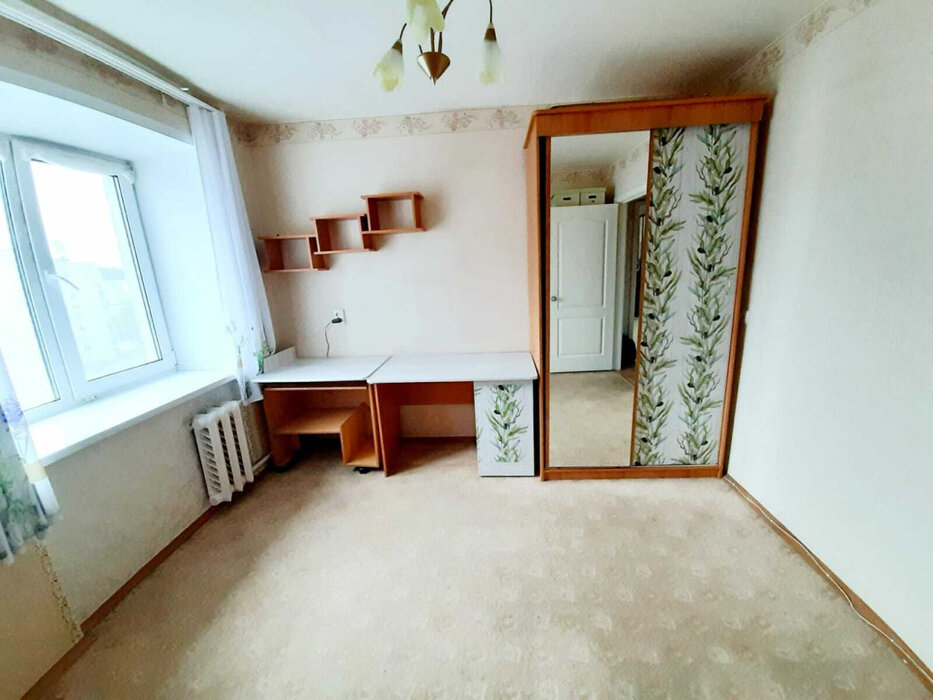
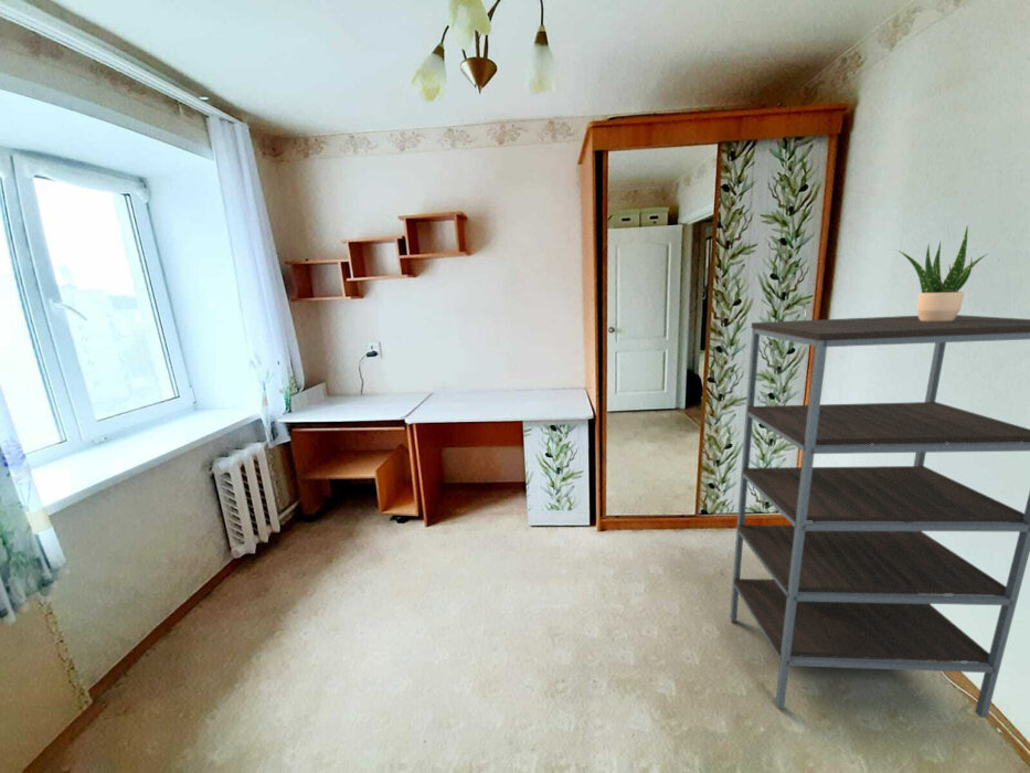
+ shelving unit (862, 508)
+ potted plant (941, 276)
